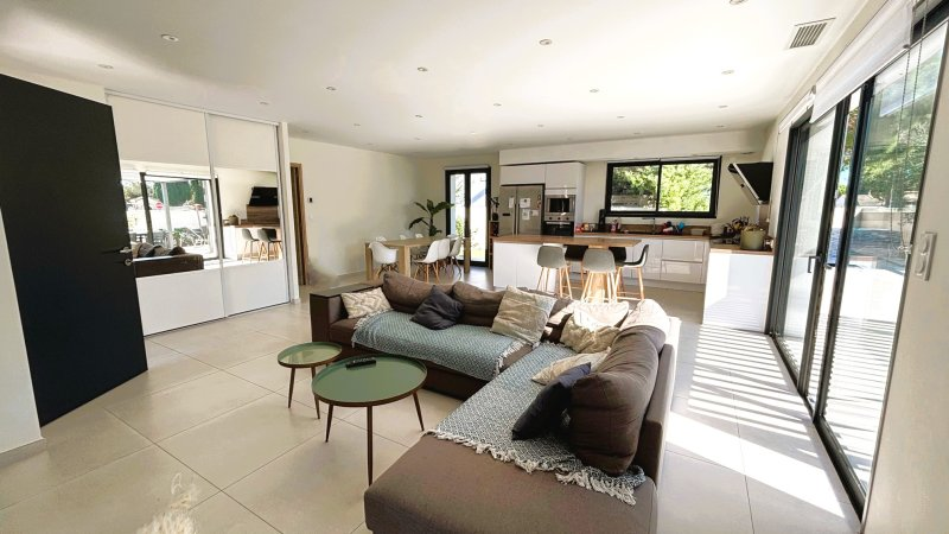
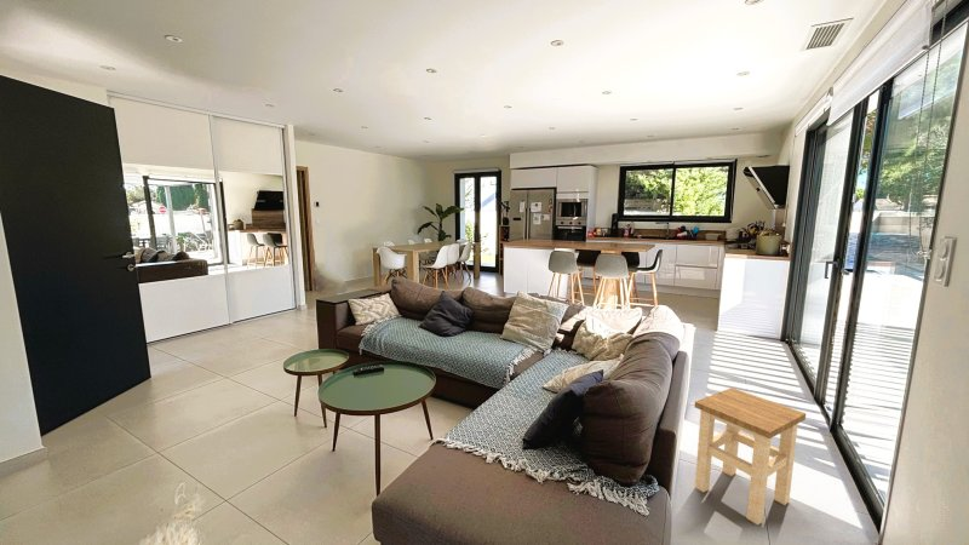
+ stool (746, 444)
